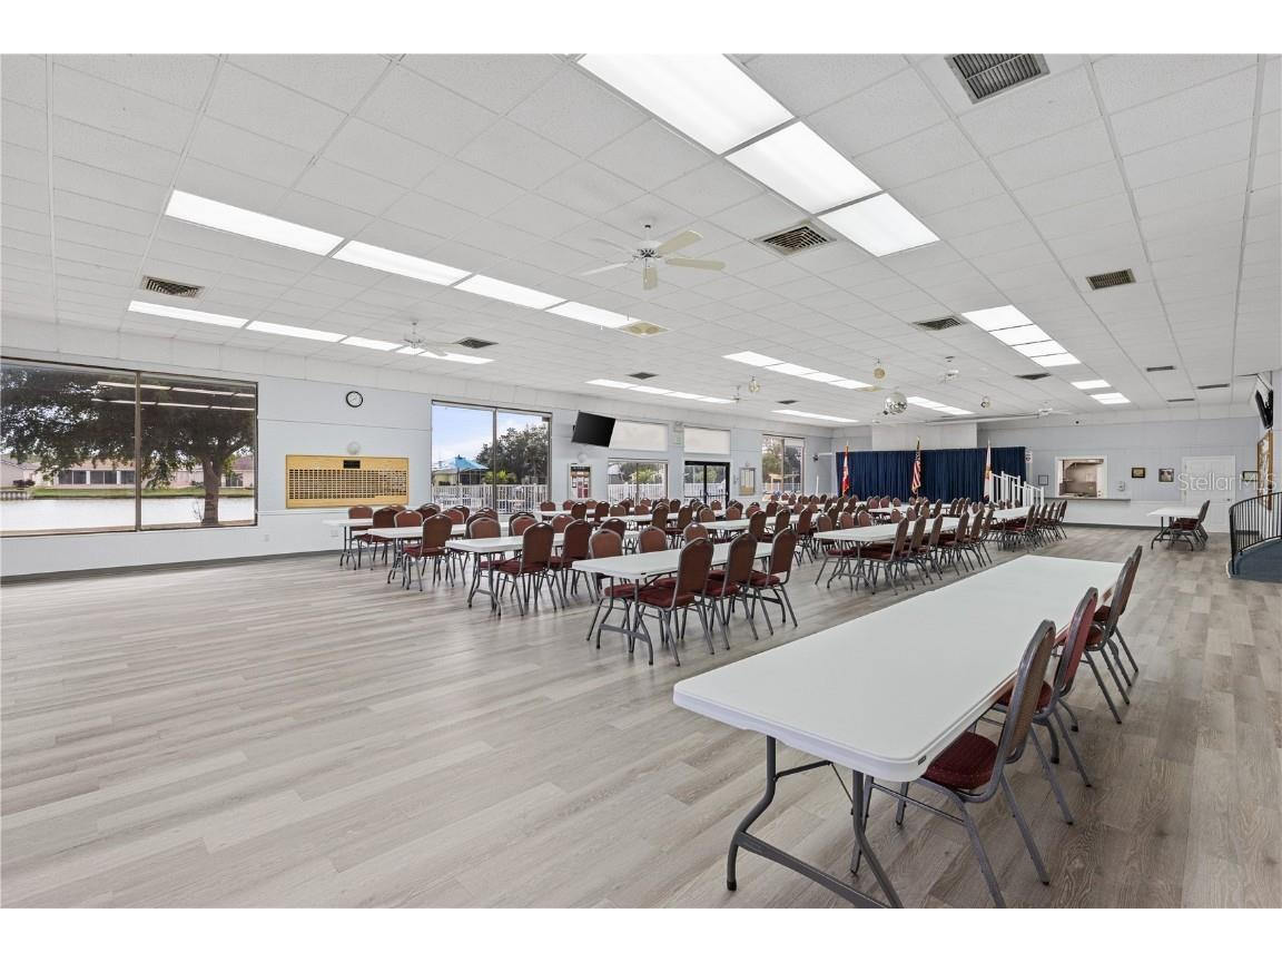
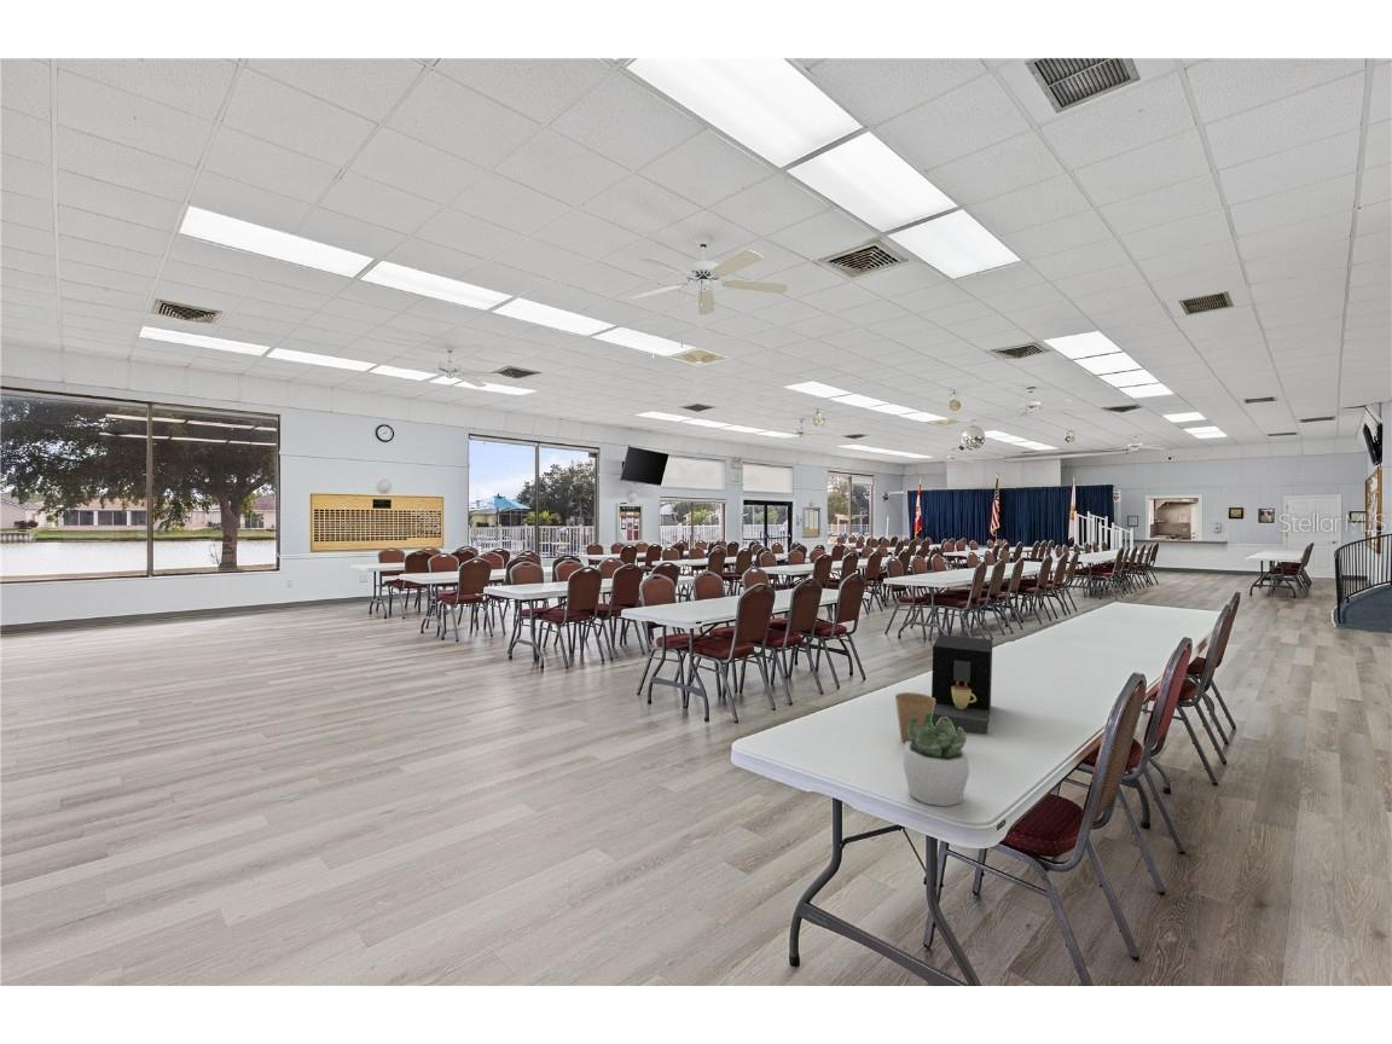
+ coffee maker (961, 680)
+ succulent plant (935, 758)
+ paper cup (917, 719)
